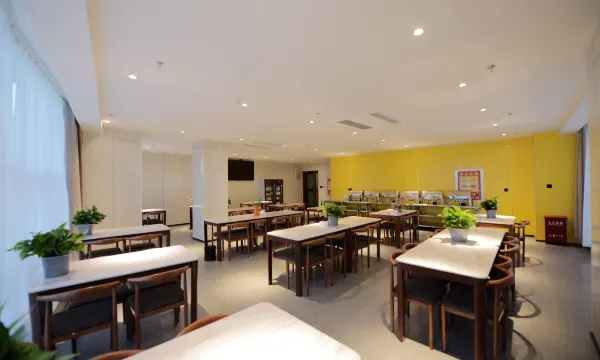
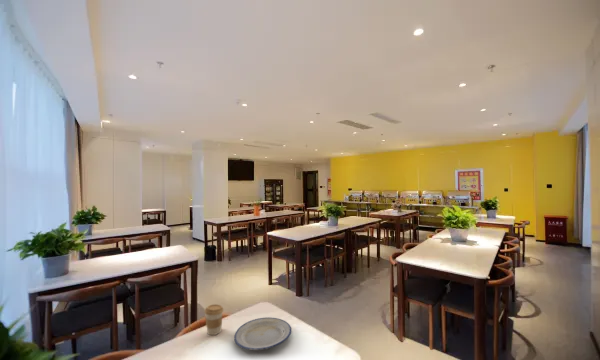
+ coffee cup (214, 318)
+ plate (263, 333)
